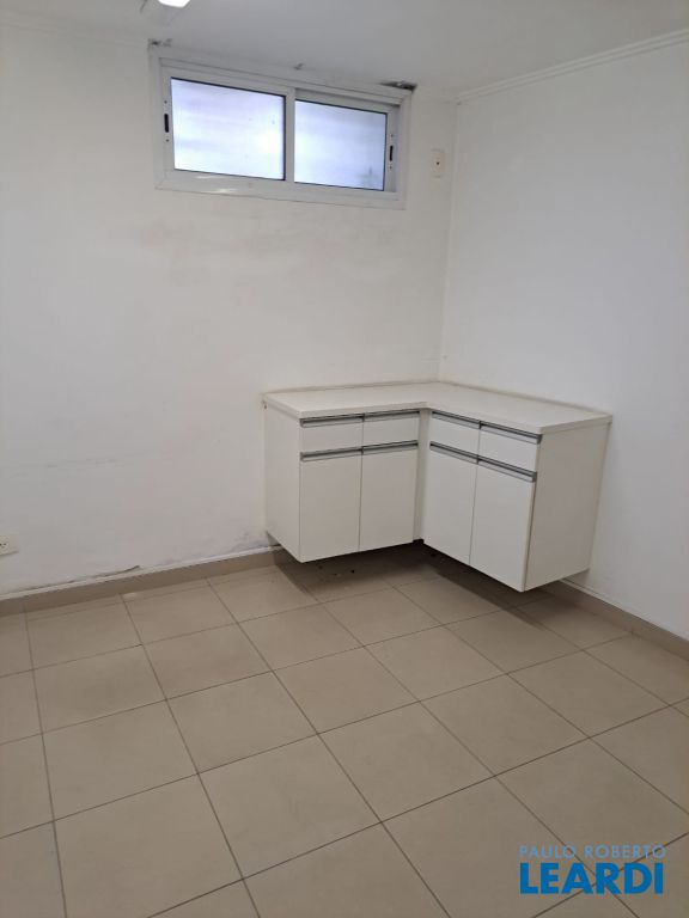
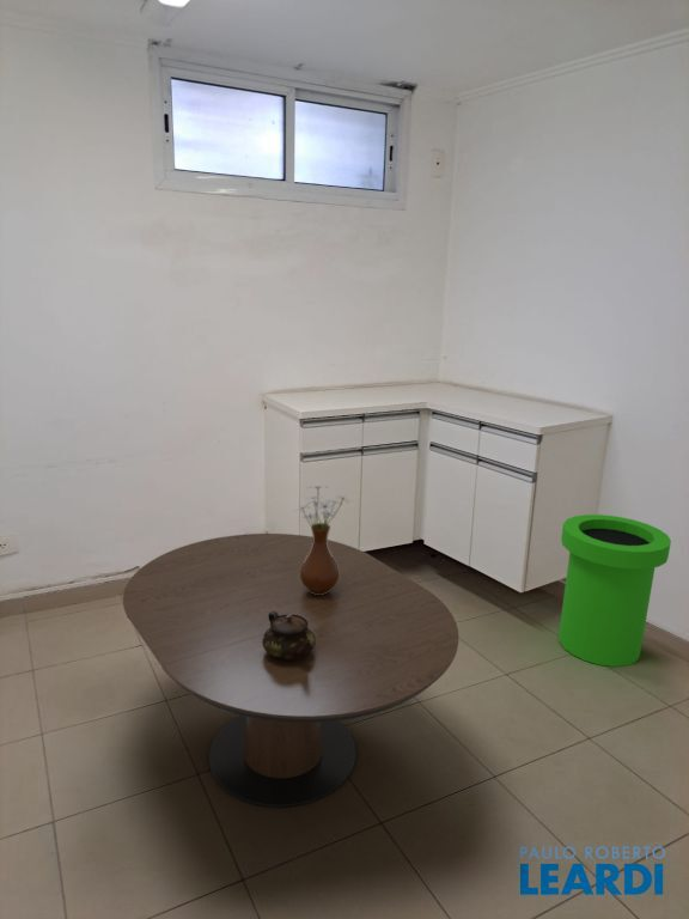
+ dining table (263, 684)
+ teapot (288, 633)
+ vase (322, 541)
+ pipe (606, 589)
